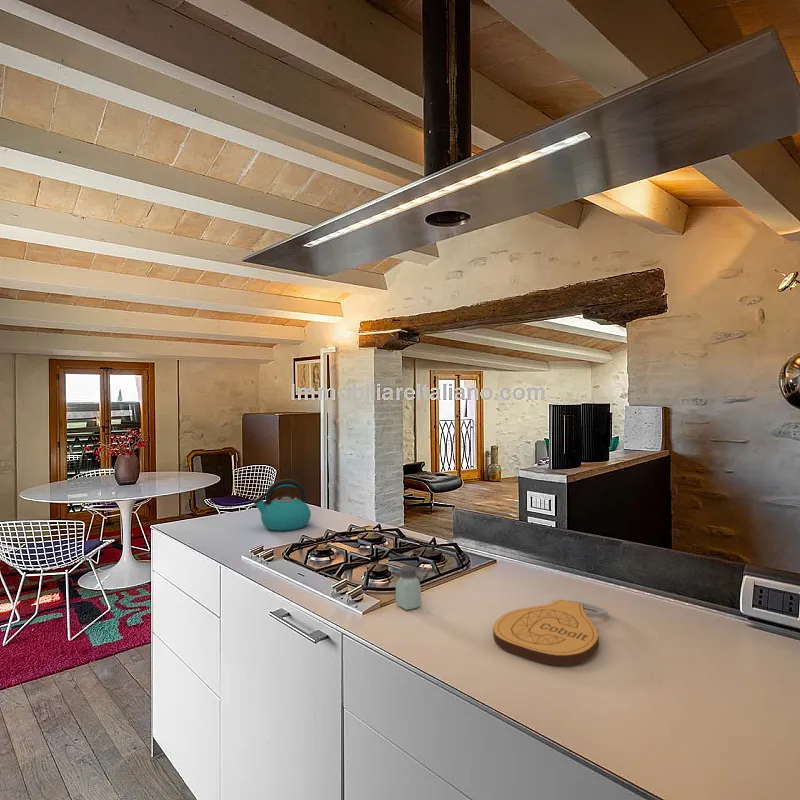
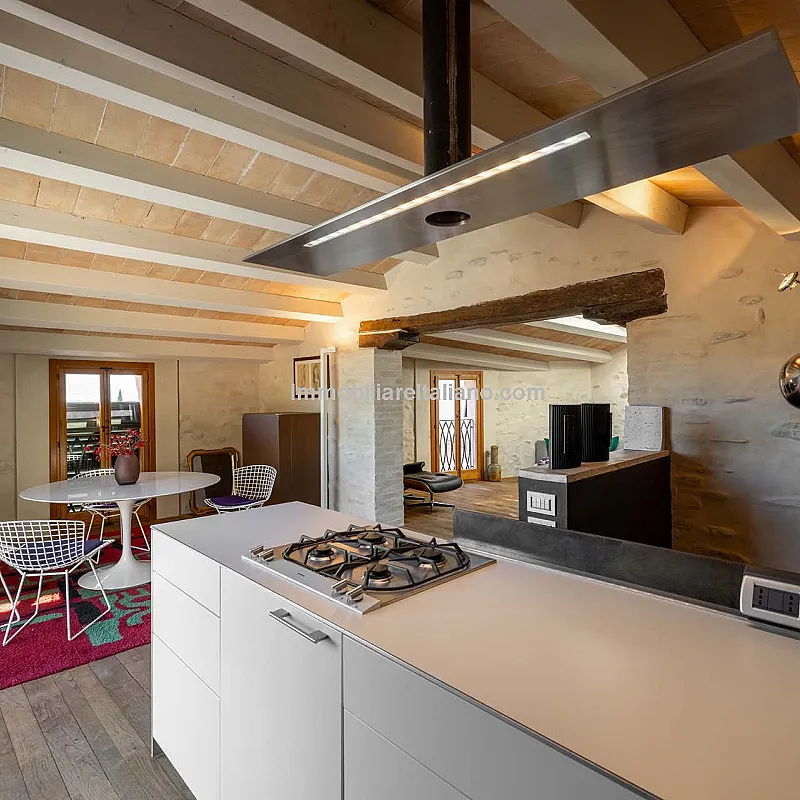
- key chain (560, 620)
- kettle (282, 503)
- saltshaker (408, 586)
